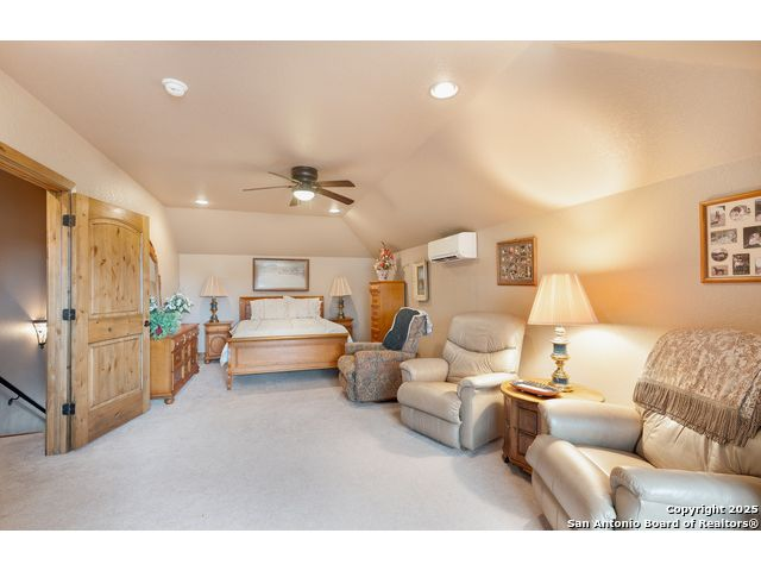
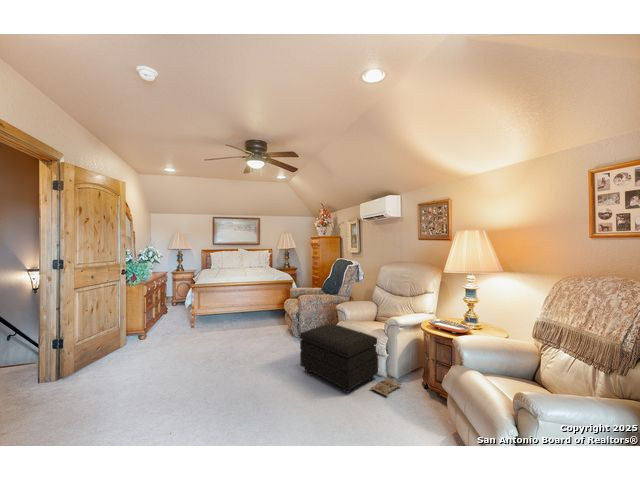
+ footstool (337, 353)
+ bag (386, 386)
